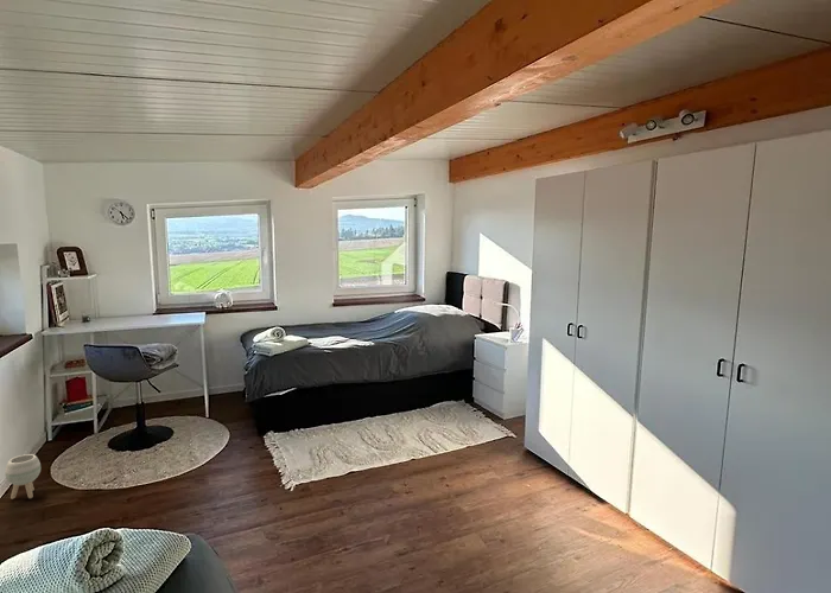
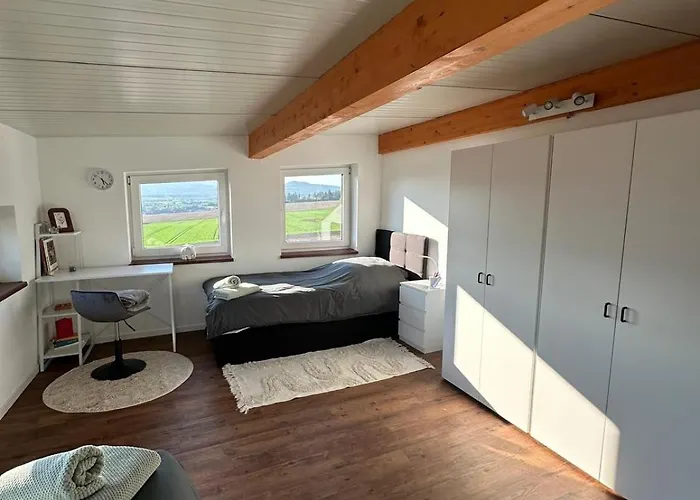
- planter (24, 477)
